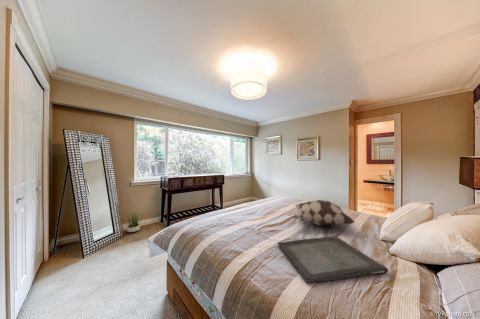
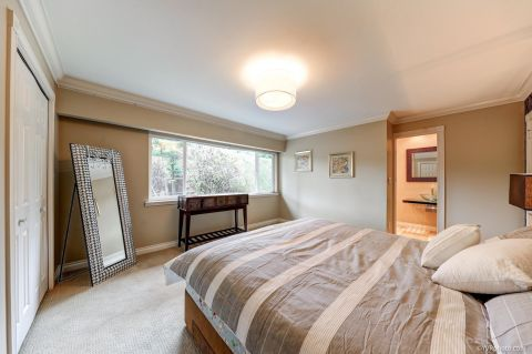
- serving tray (324, 254)
- decorative pillow (319, 212)
- potted plant (133, 221)
